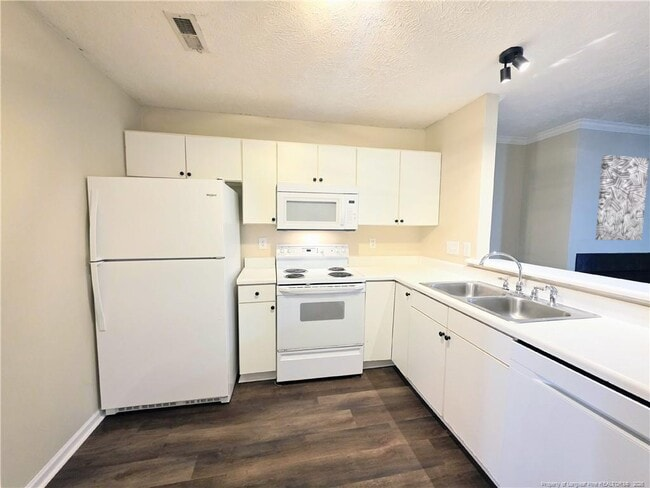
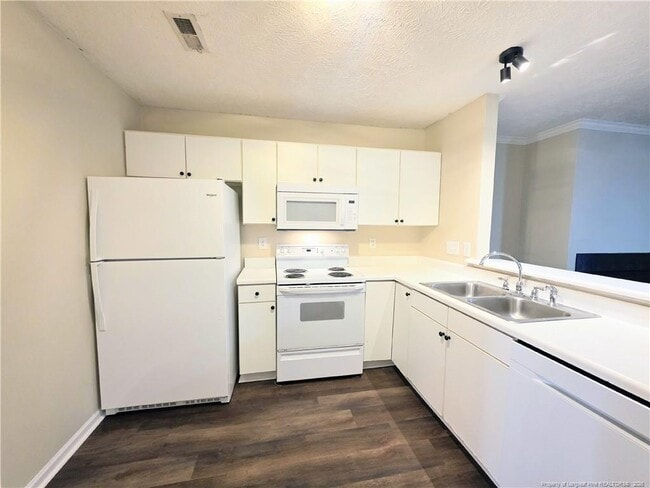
- wall art (622, 199)
